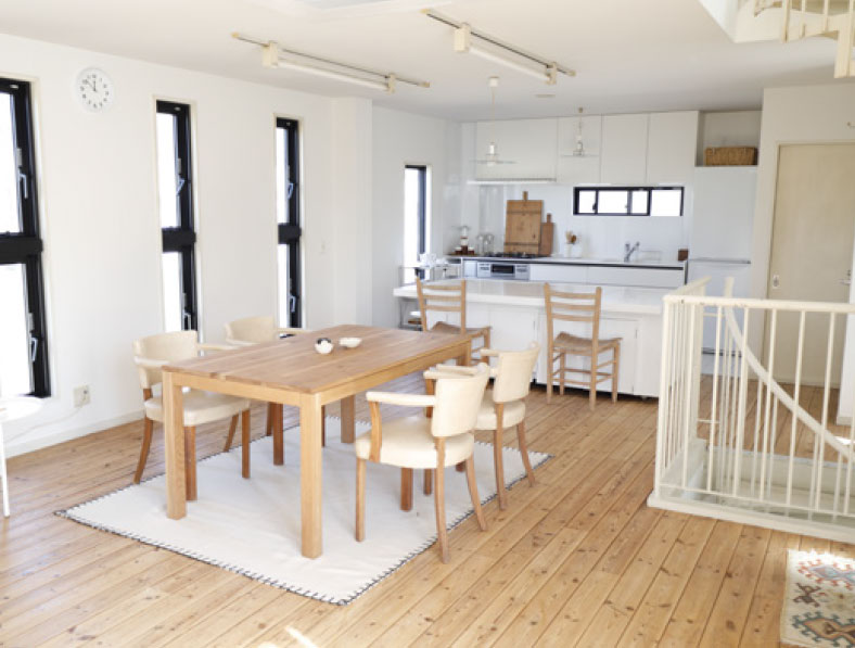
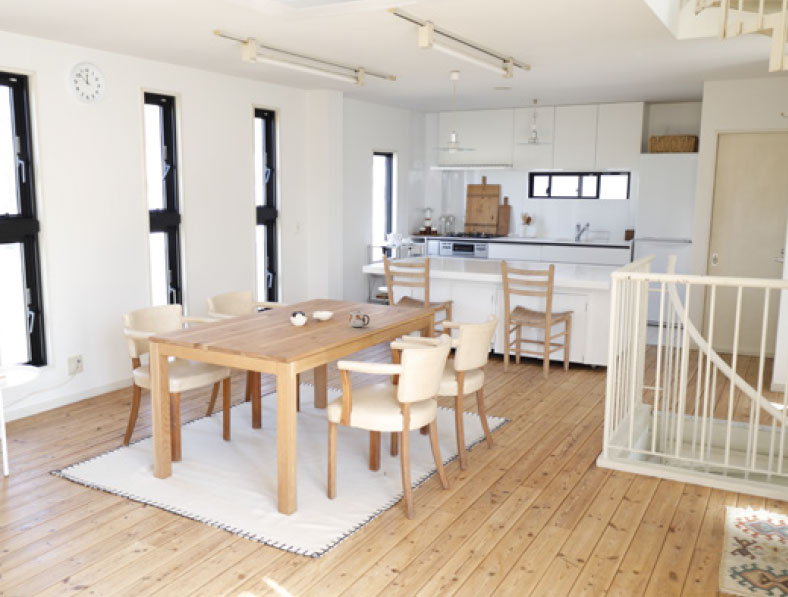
+ mug (359, 318)
